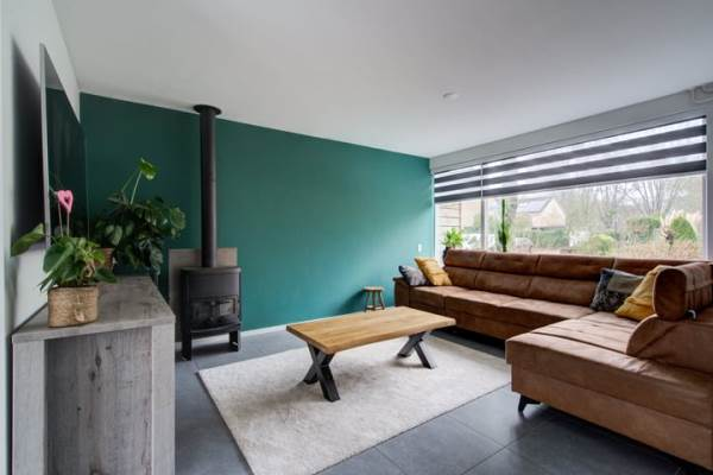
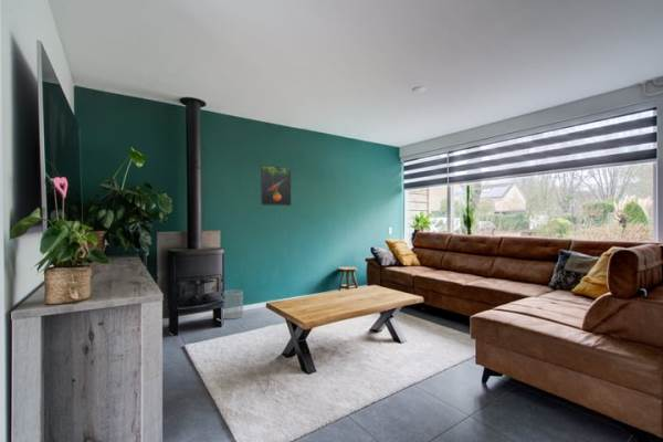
+ wastebasket (232, 304)
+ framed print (276, 186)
